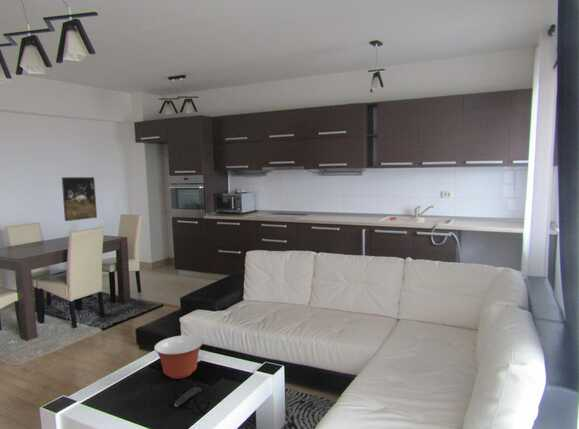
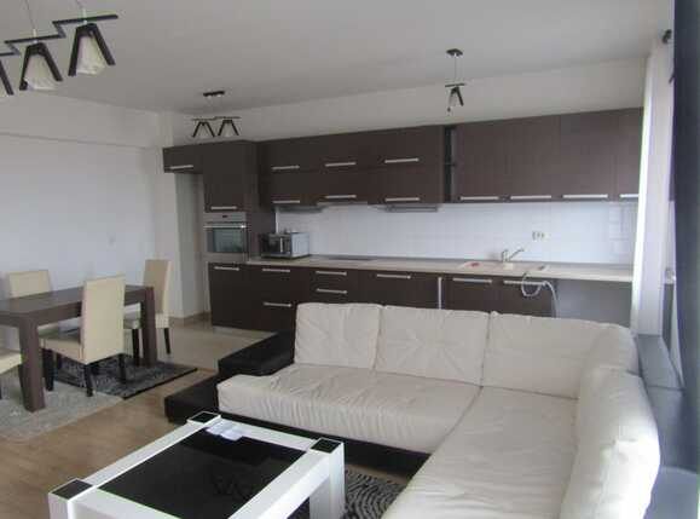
- mixing bowl (179, 358)
- remote control (187, 396)
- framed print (80, 198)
